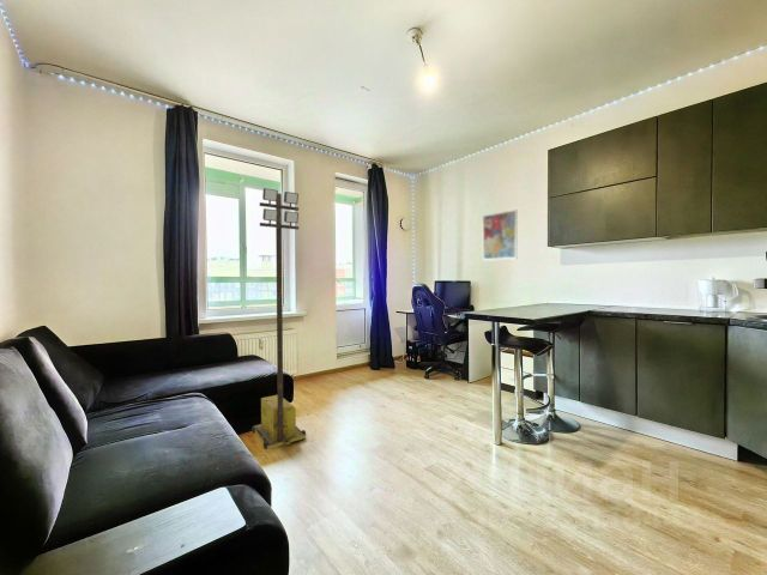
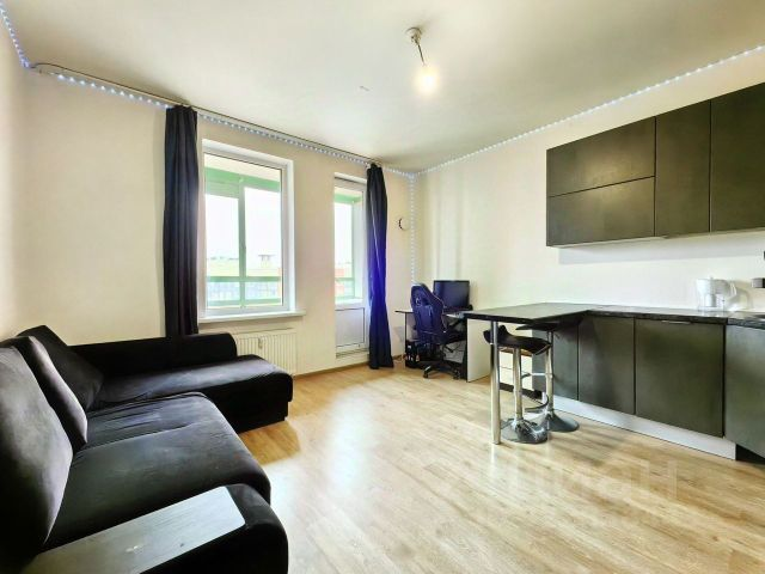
- portable light tower (277, 317)
- wall art (499, 236)
